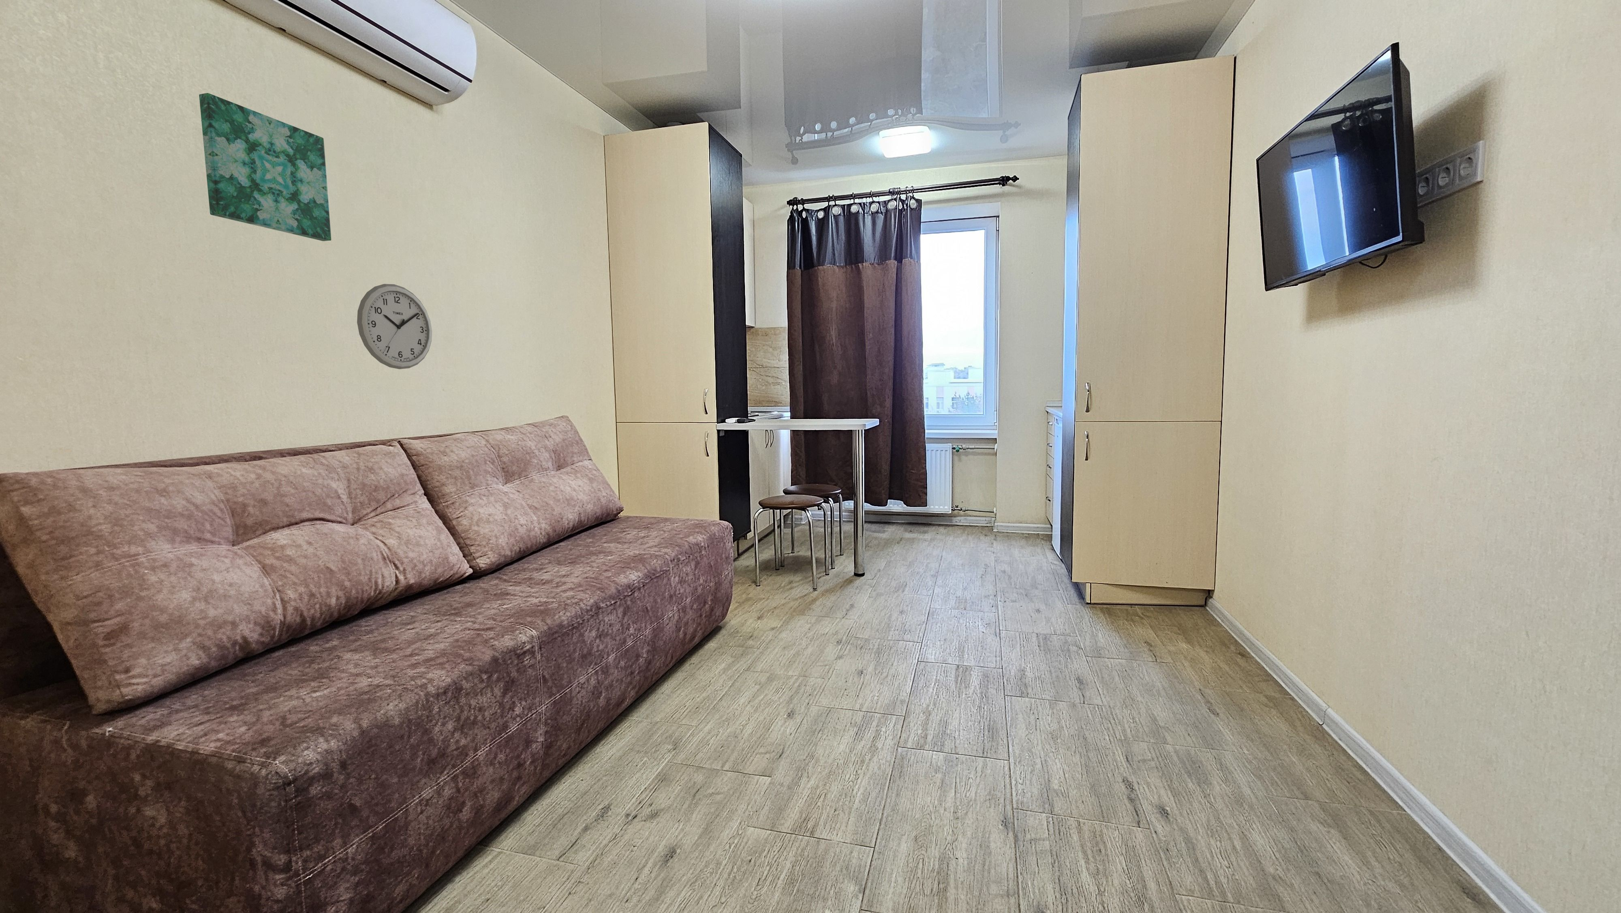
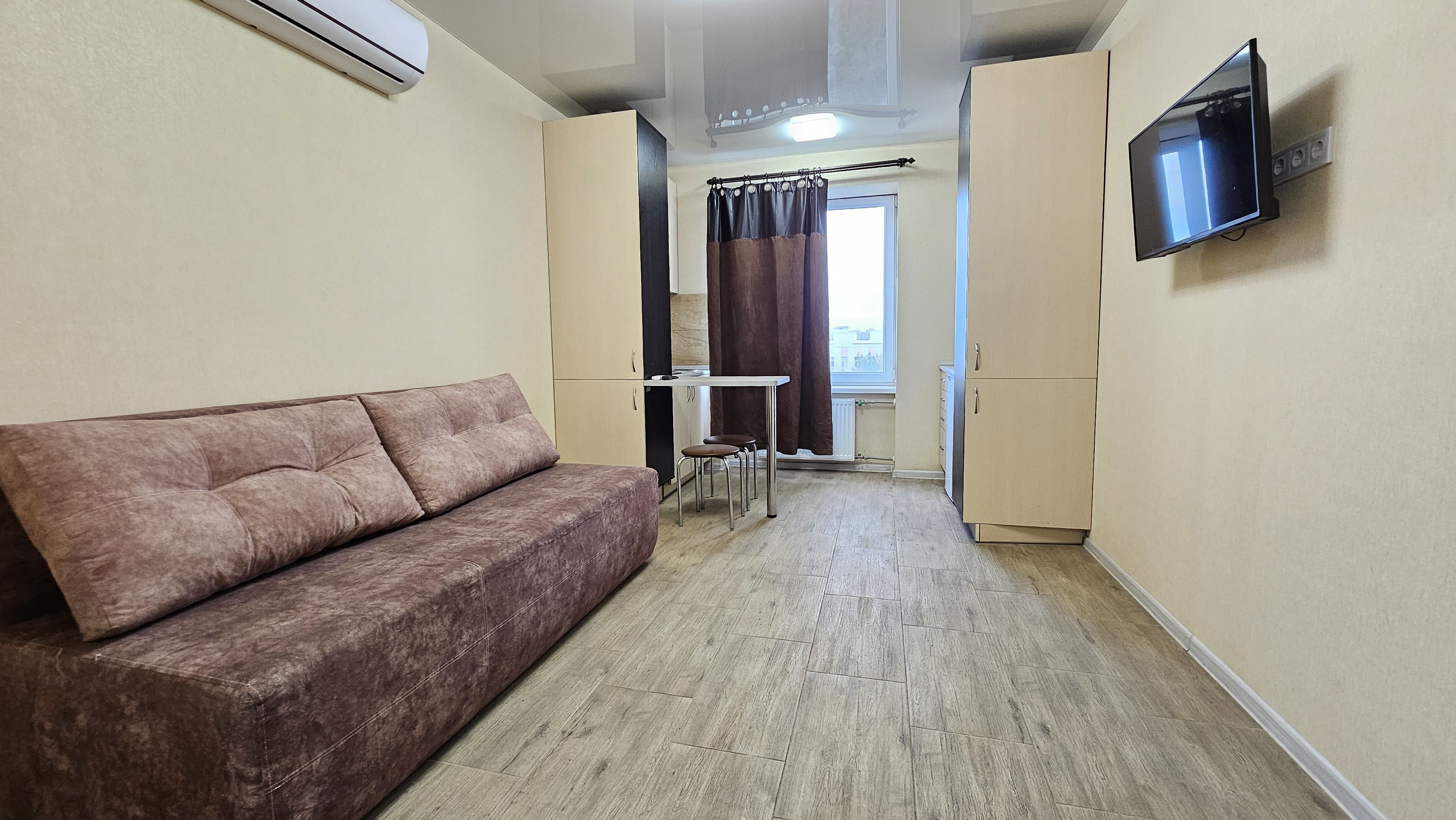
- wall clock (397, 326)
- wall art (271, 174)
